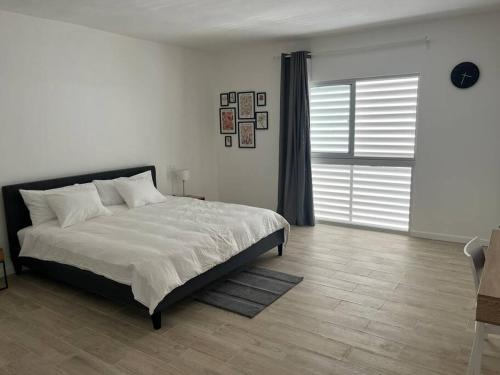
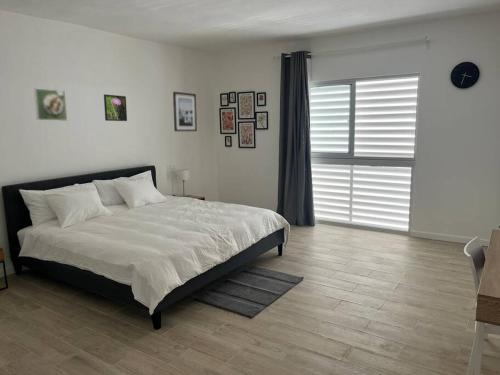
+ wall art (185, 112)
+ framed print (115, 108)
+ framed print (51, 105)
